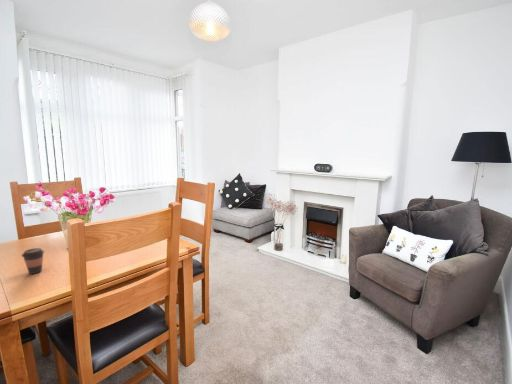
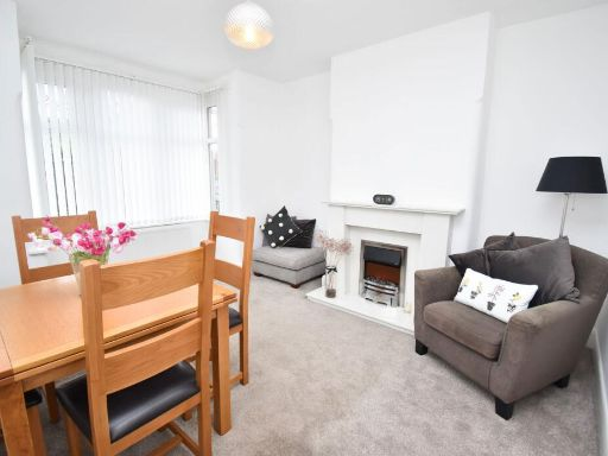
- coffee cup (34, 261)
